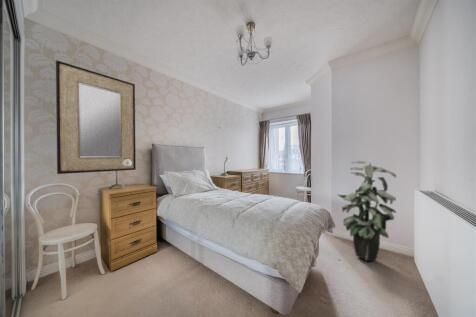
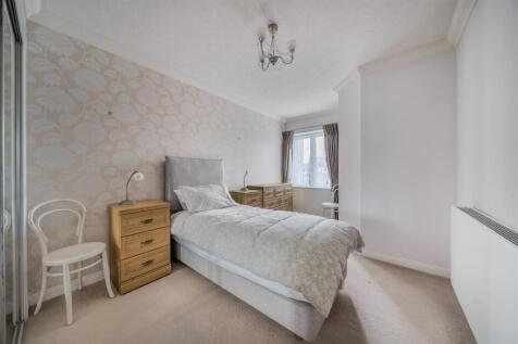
- home mirror (101, 123)
- indoor plant (365, 208)
